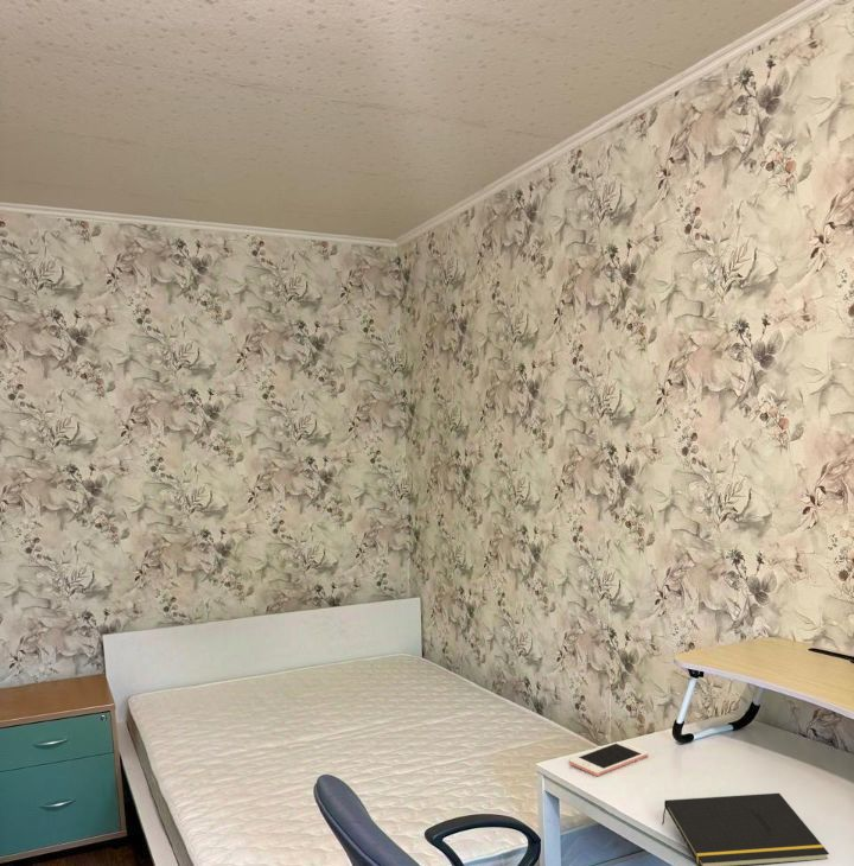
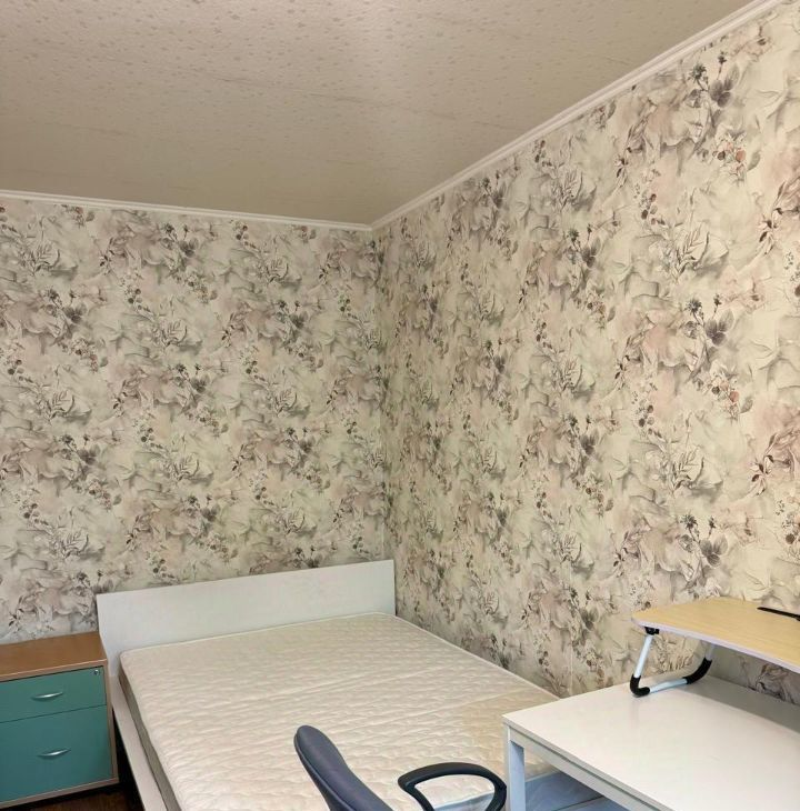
- notepad (743, 828)
- cell phone (608, 757)
